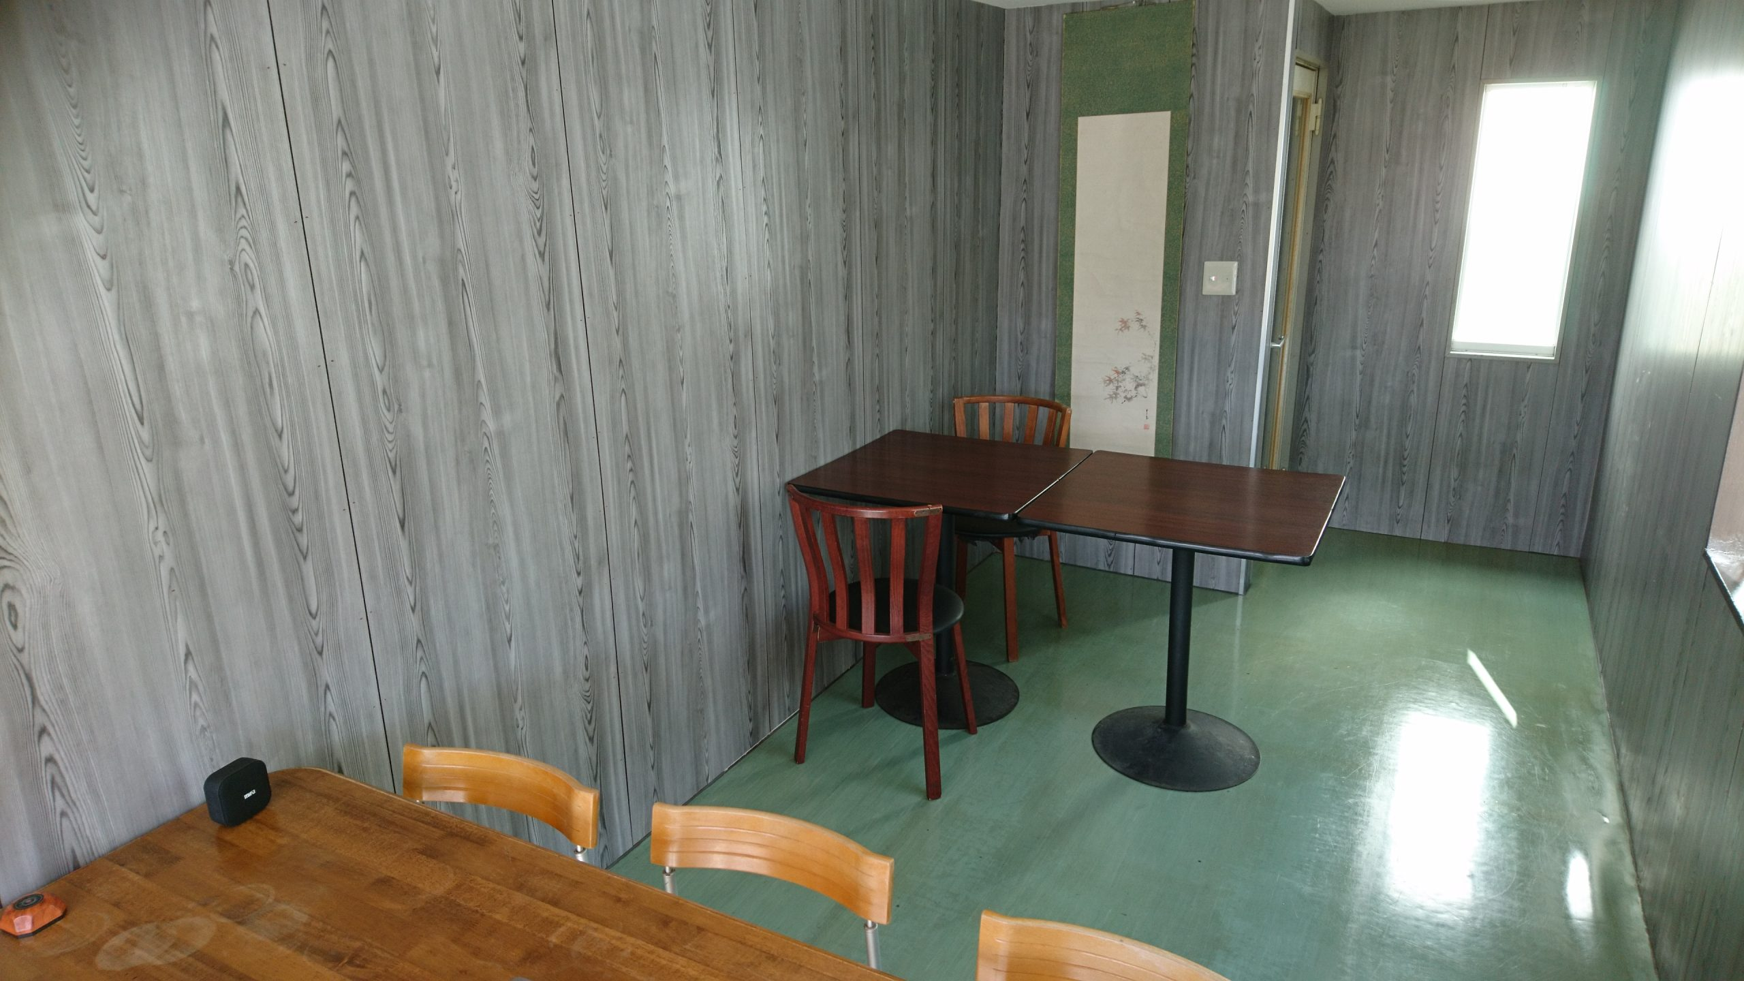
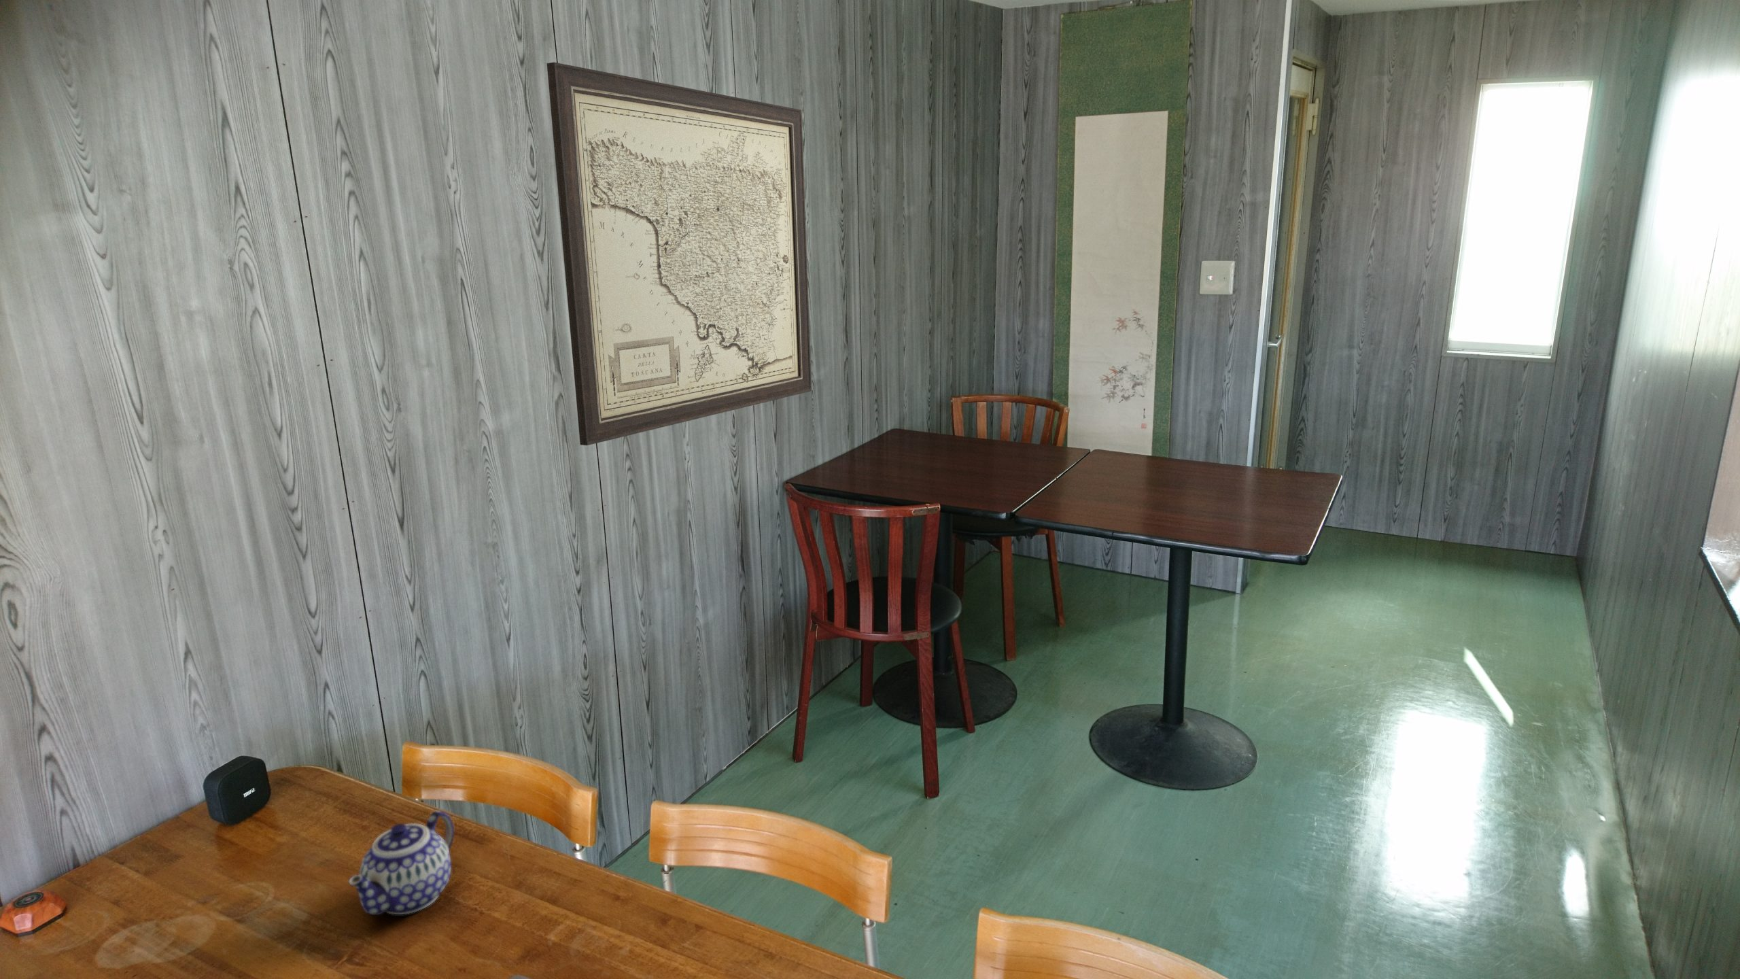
+ teapot (405, 861)
+ wall art (704, 258)
